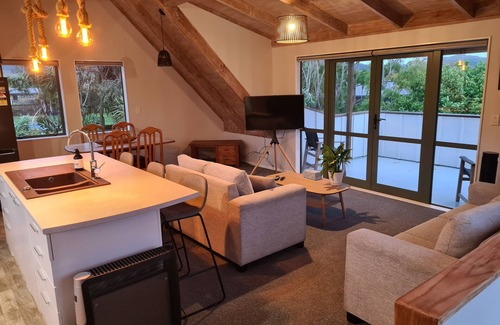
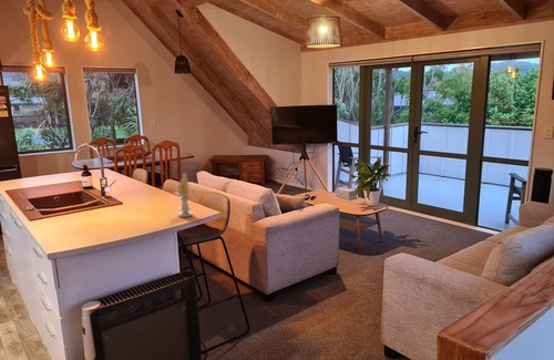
+ candle (184, 194)
